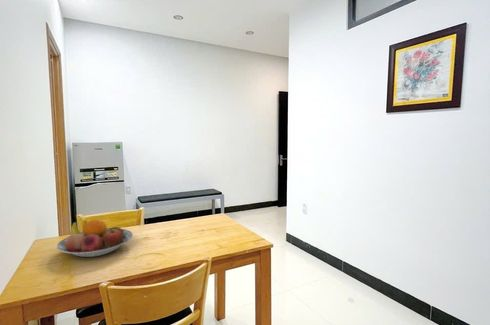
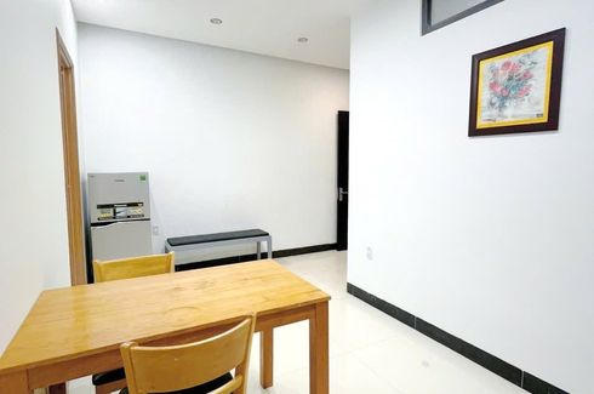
- fruit bowl (96, 236)
